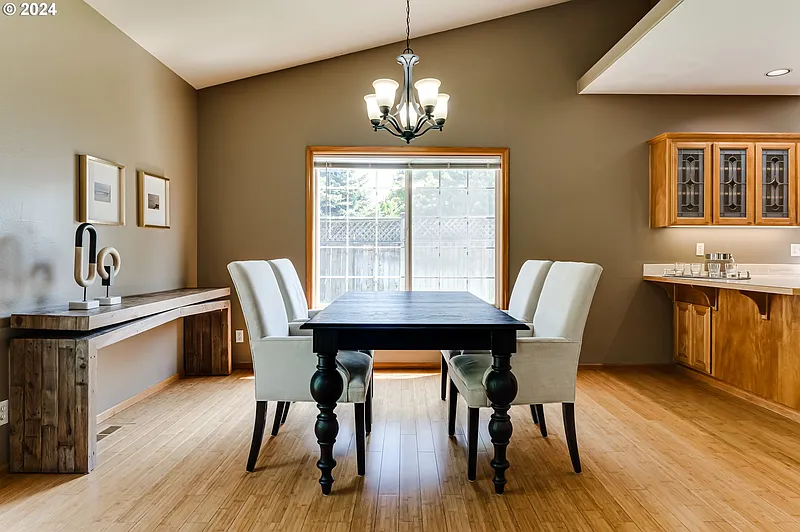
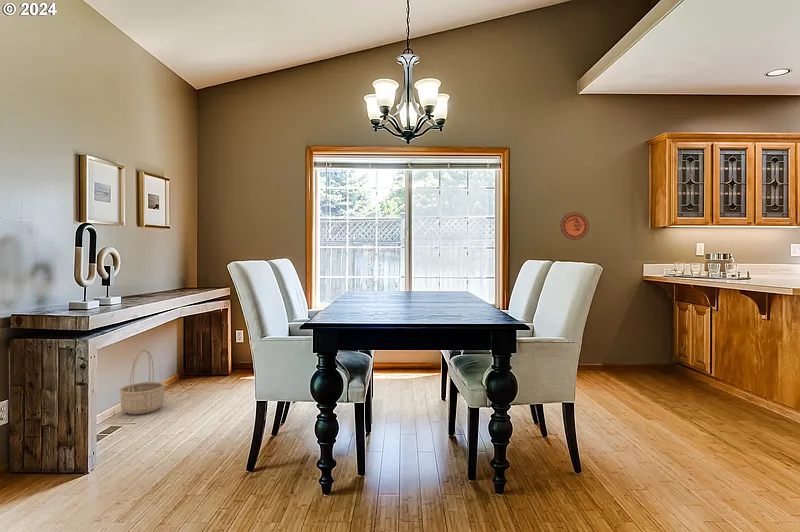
+ decorative plate (574, 226)
+ basket (143, 382)
